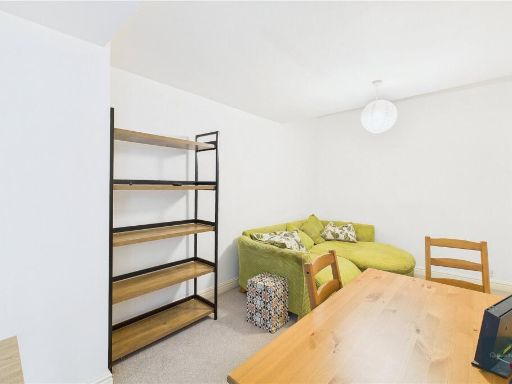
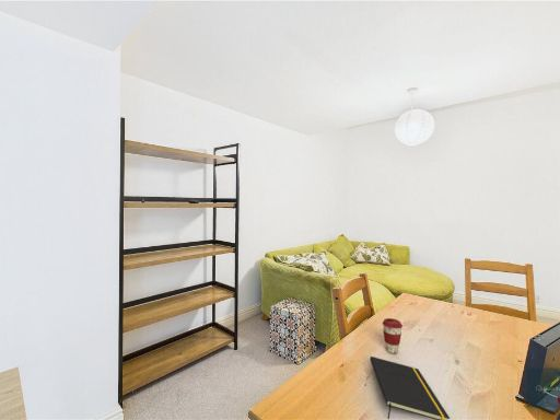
+ coffee cup (392, 336)
+ notepad (404, 384)
